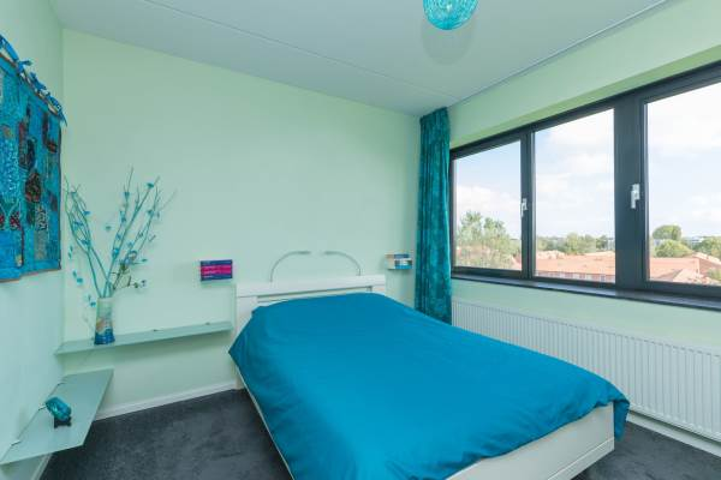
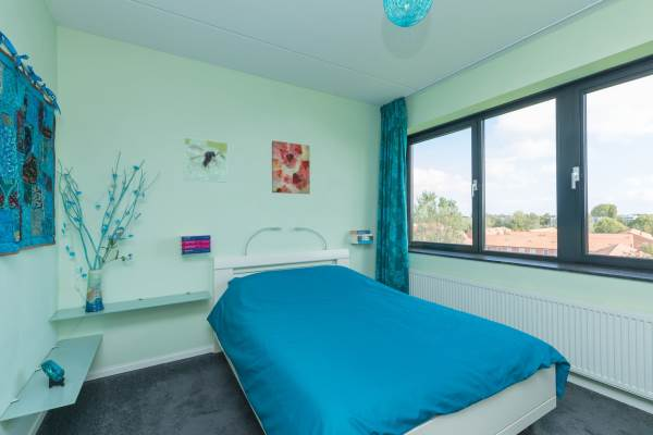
+ wall art (291, 167)
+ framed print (206, 160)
